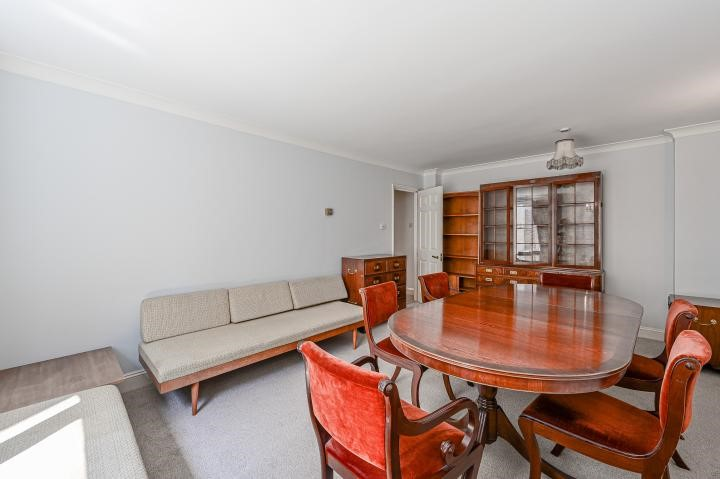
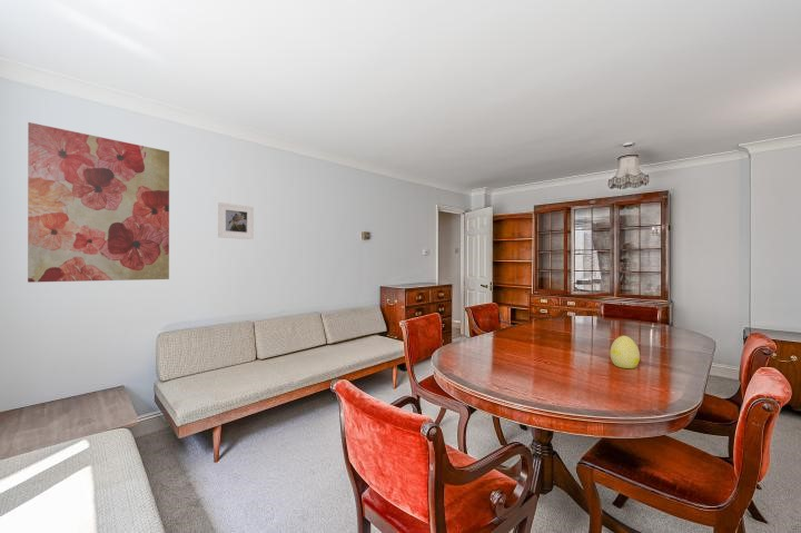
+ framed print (236, 221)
+ decorative egg (624, 351)
+ wall art (106, 209)
